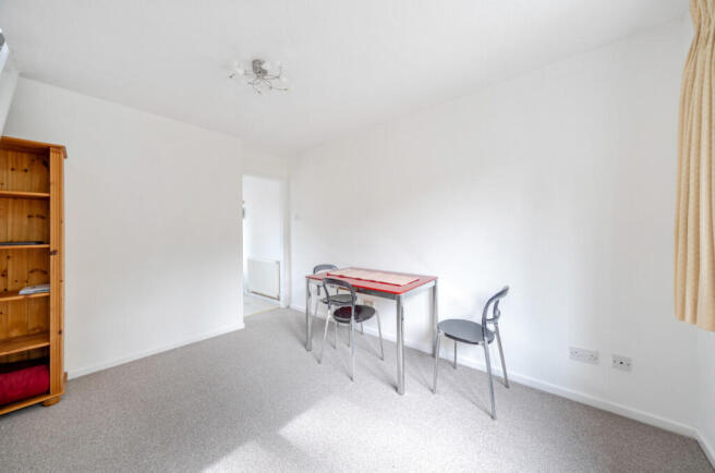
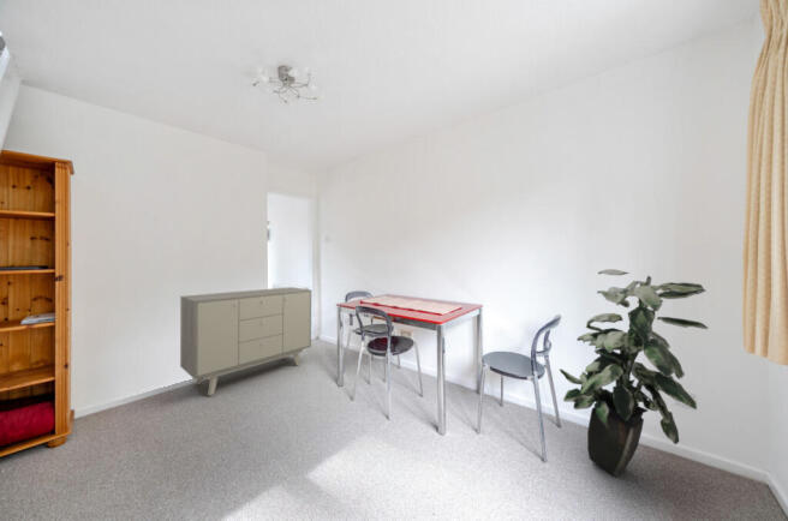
+ sideboard (252, 333)
+ indoor plant (623, 370)
